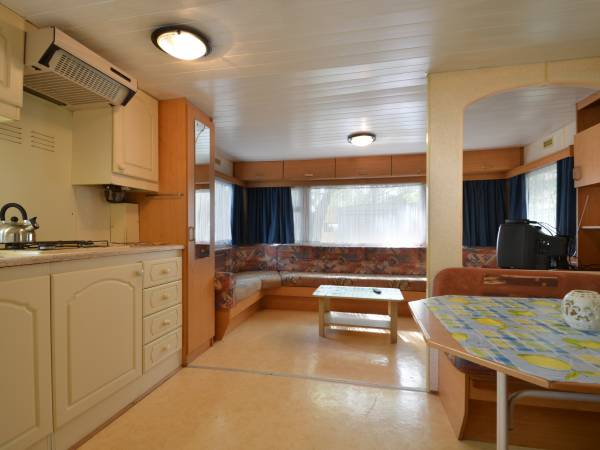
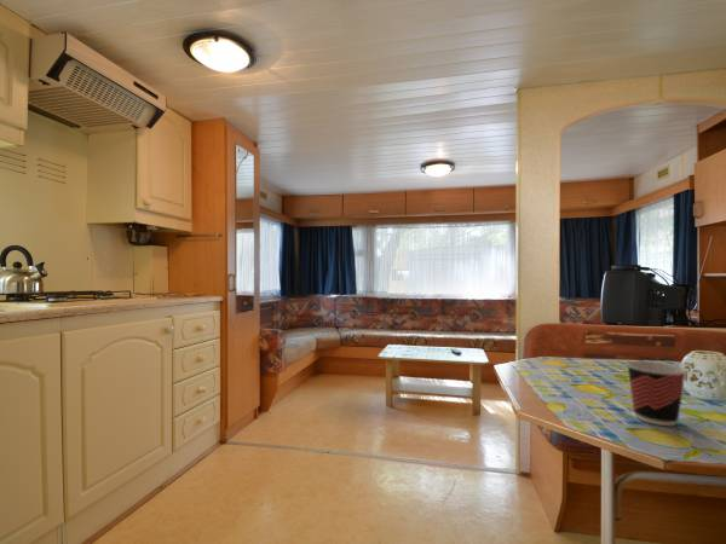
+ cup (655, 393)
